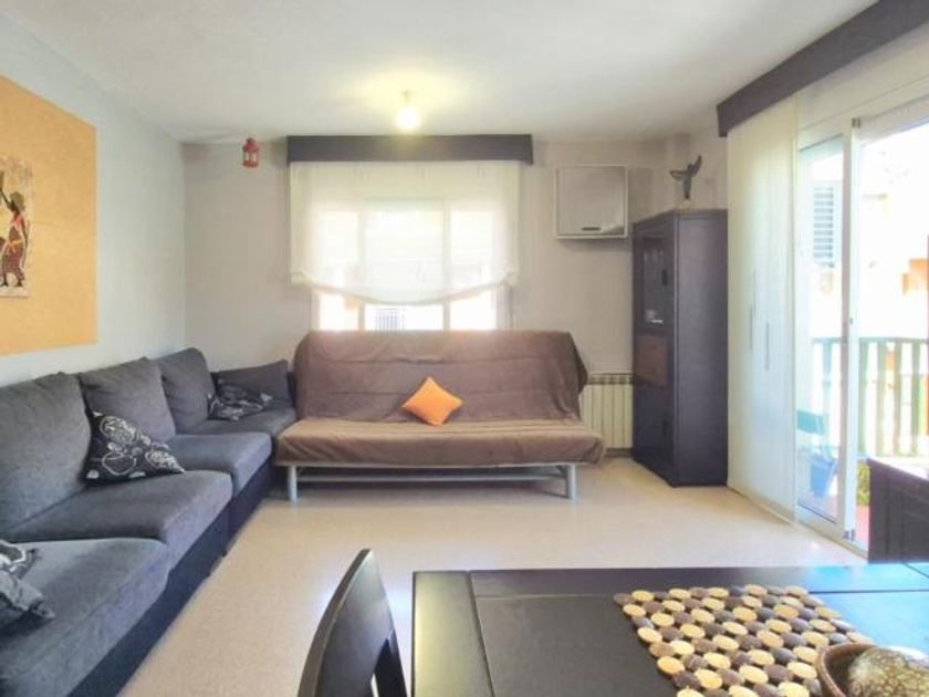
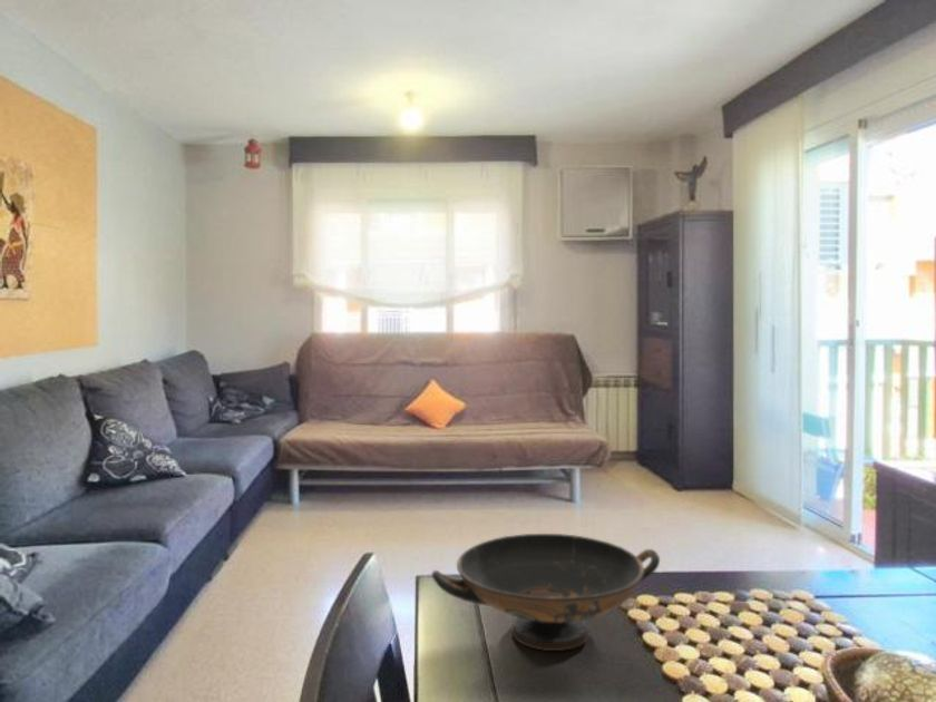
+ decorative bowl (548, 595)
